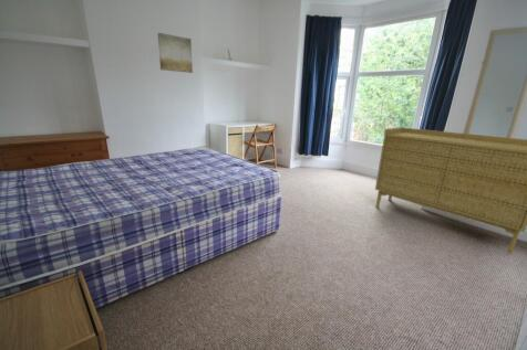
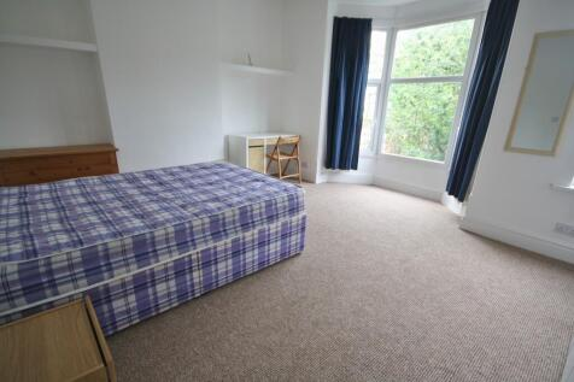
- sideboard (448, 180)
- wall art (176, 53)
